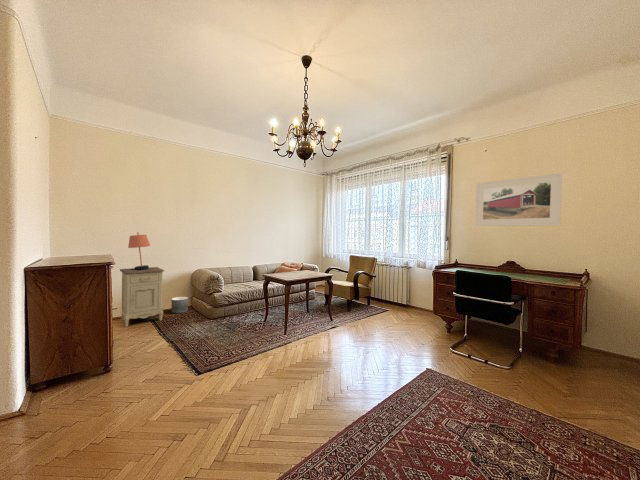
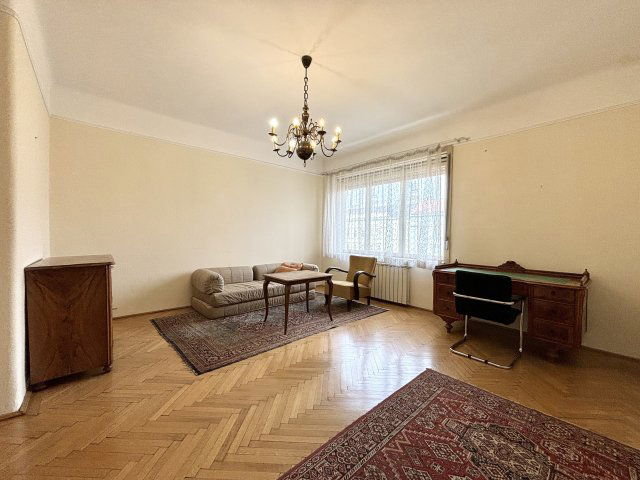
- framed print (514, 202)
- table lamp (140, 251)
- planter (179, 304)
- nightstand (142, 295)
